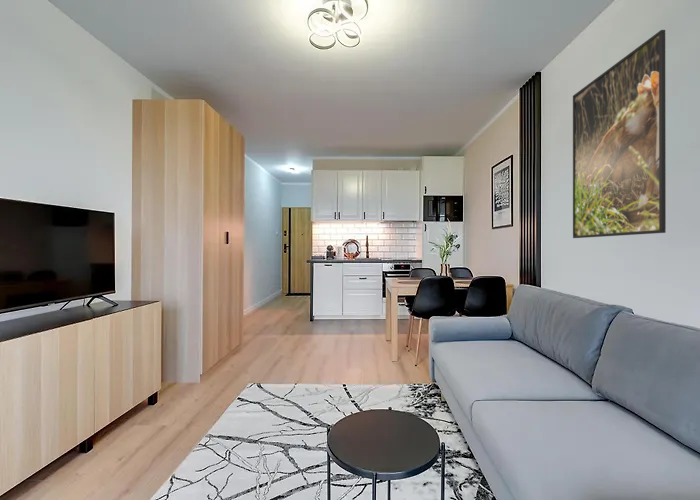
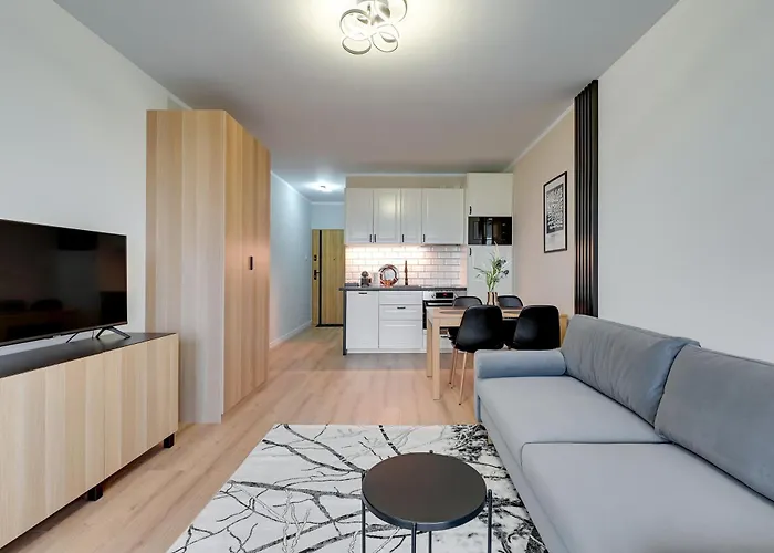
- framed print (611, 152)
